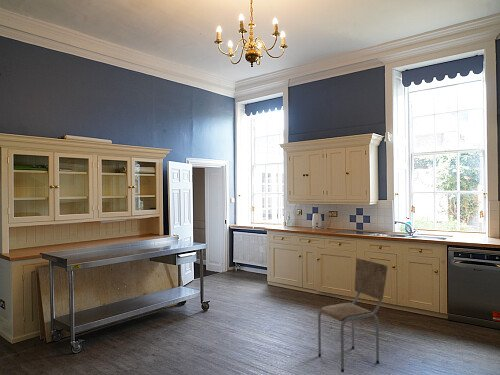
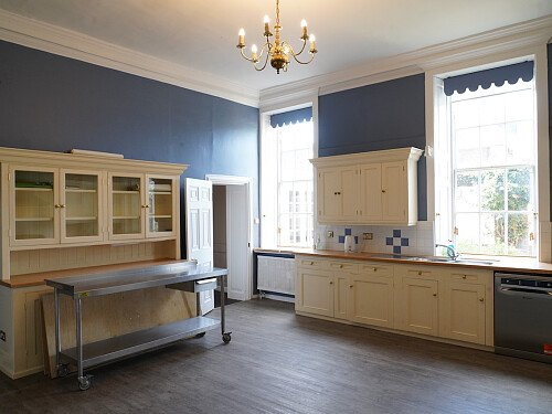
- dining chair (351, 310)
